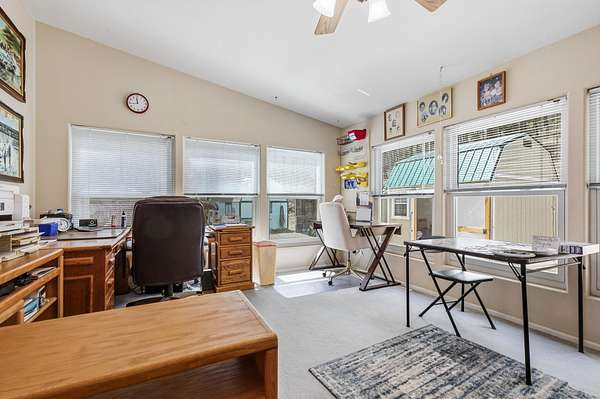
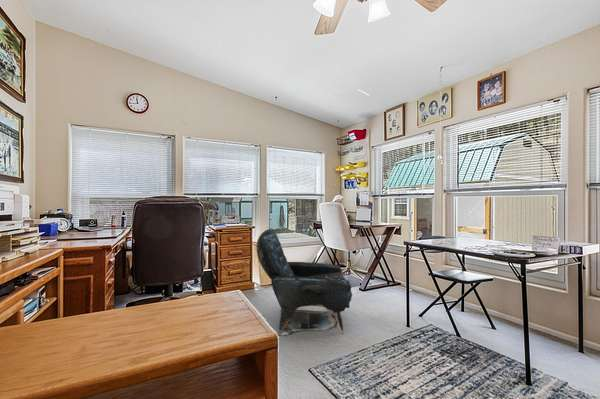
+ armchair (308, 275)
